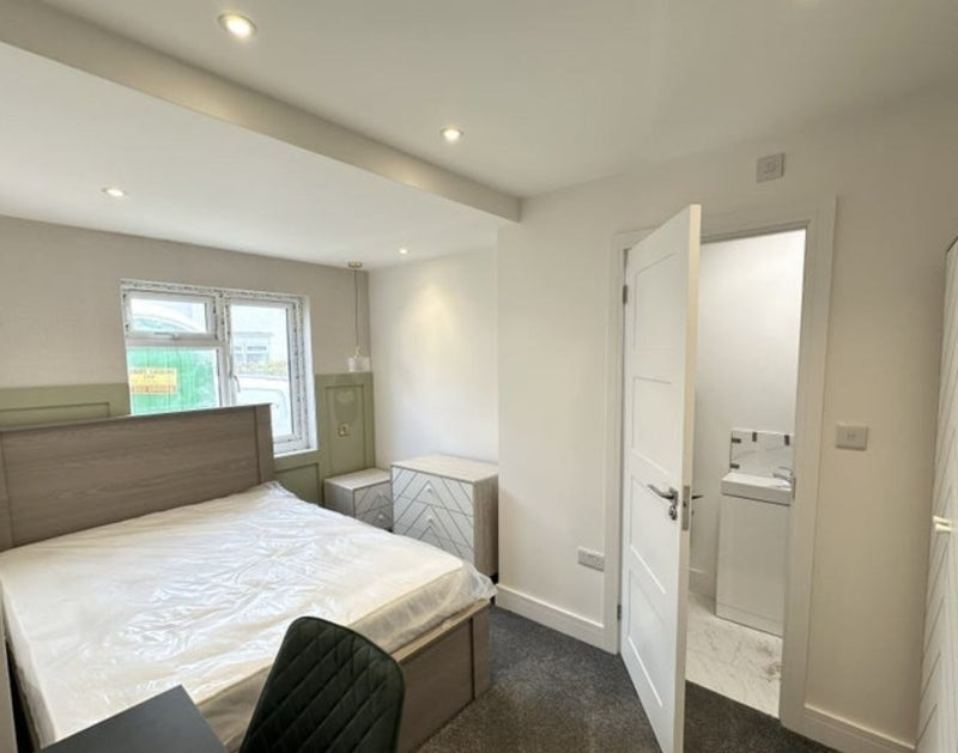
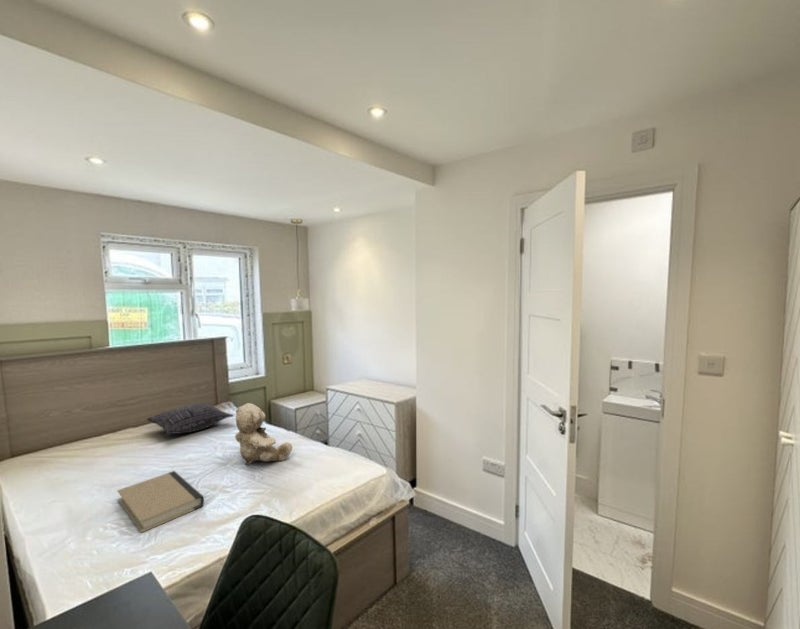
+ teddy bear (262, 428)
+ book (160, 497)
+ pillow (190, 417)
